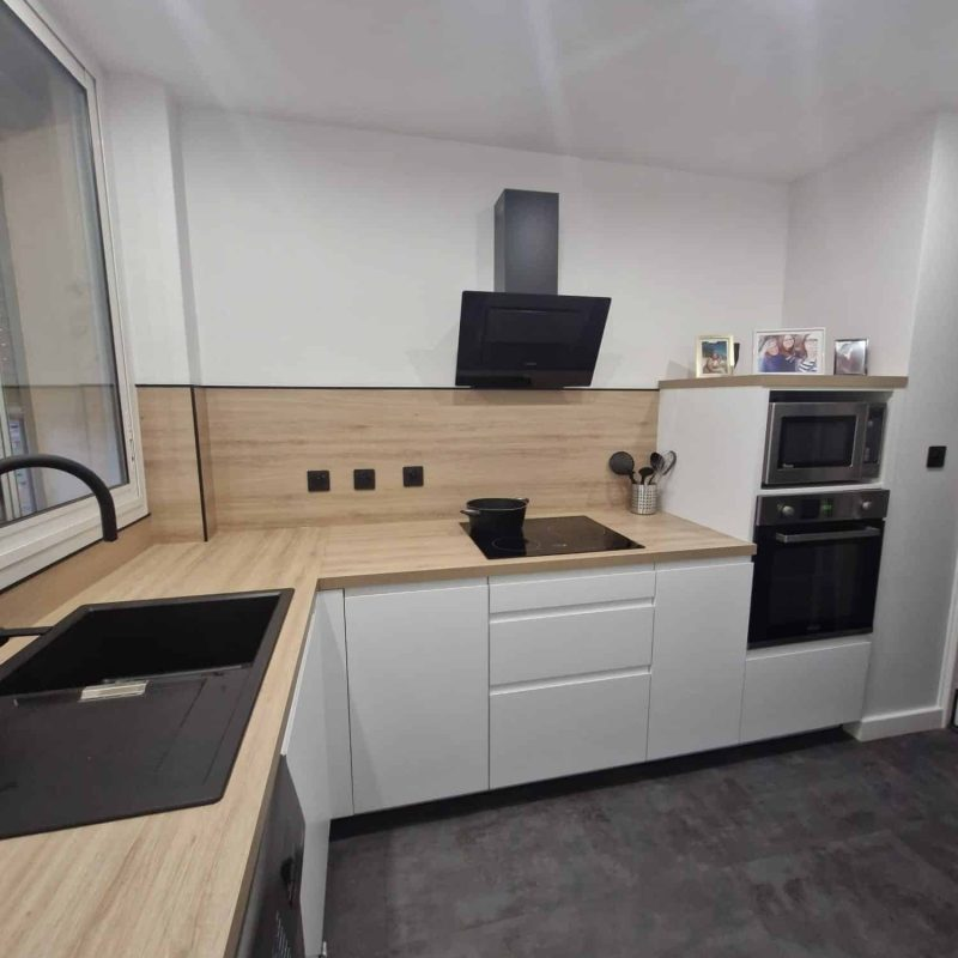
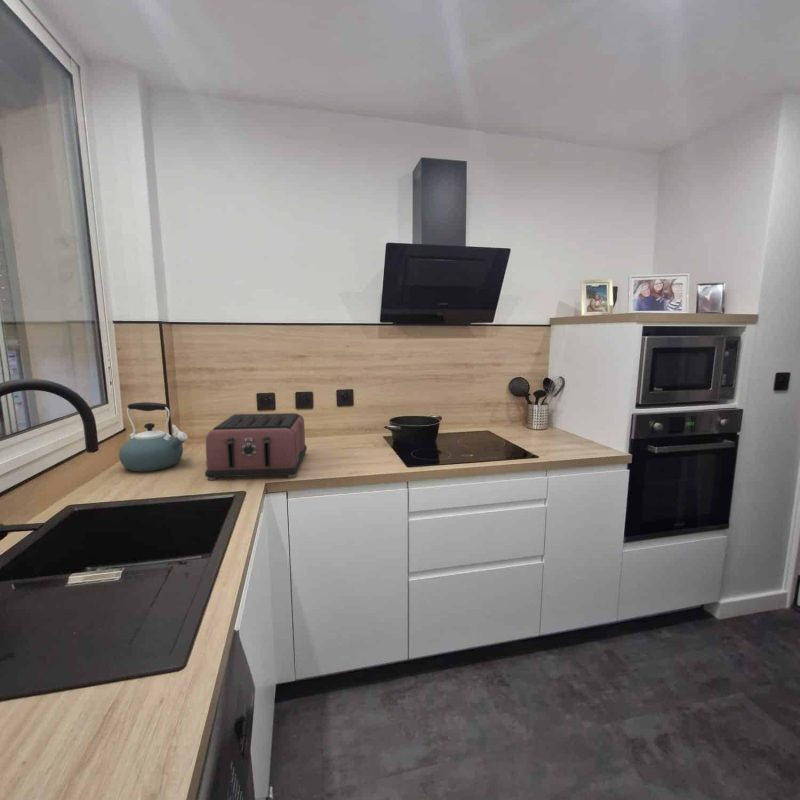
+ toaster (259, 443)
+ kettle (155, 434)
